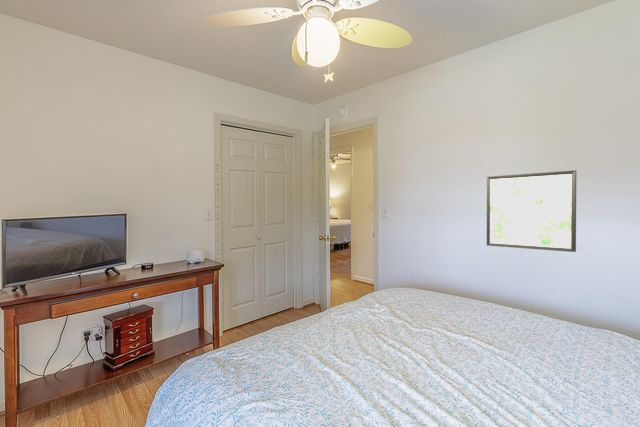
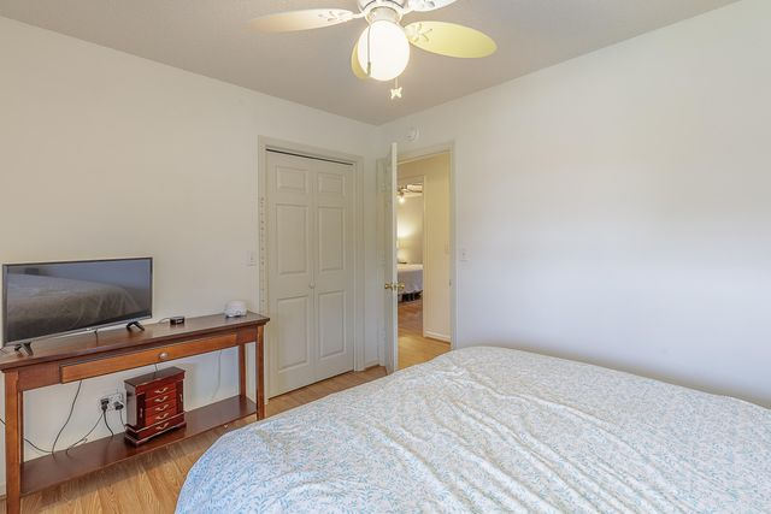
- wall art (527, 211)
